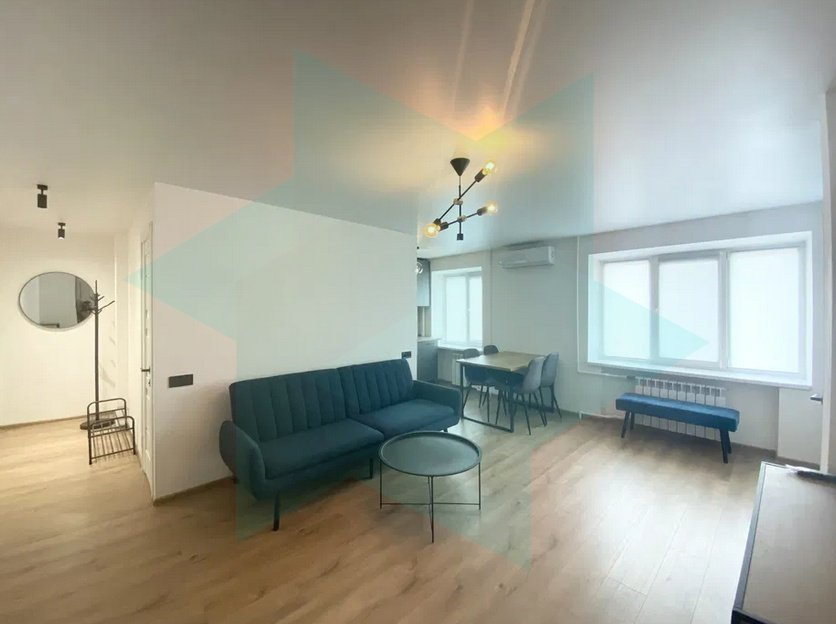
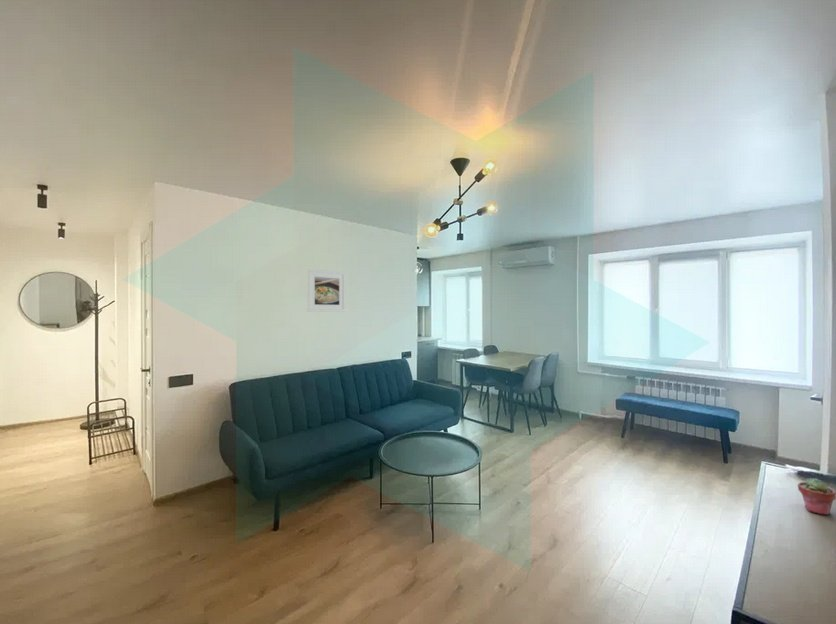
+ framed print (327, 291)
+ potted succulent (816, 494)
